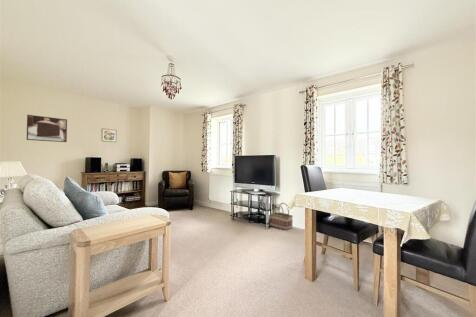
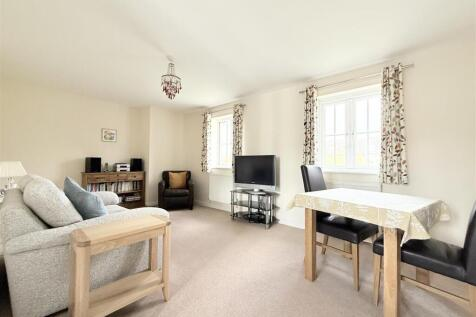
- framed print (47, 129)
- basket (281, 215)
